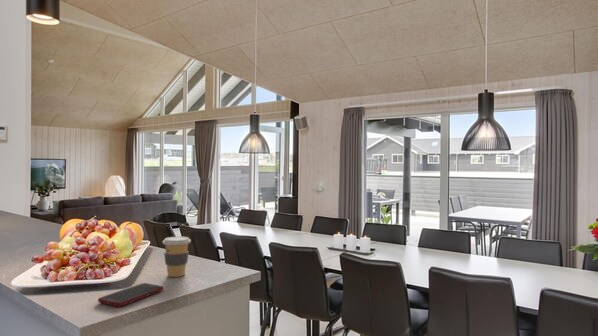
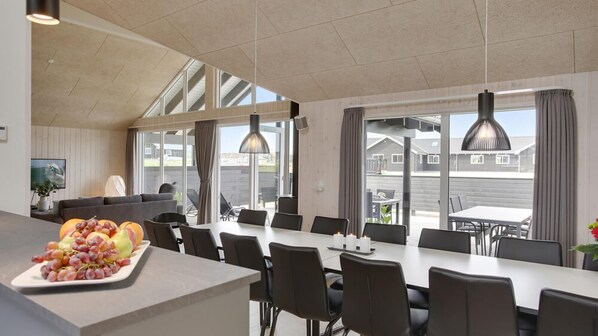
- coffee cup (176, 256)
- cell phone (132, 294)
